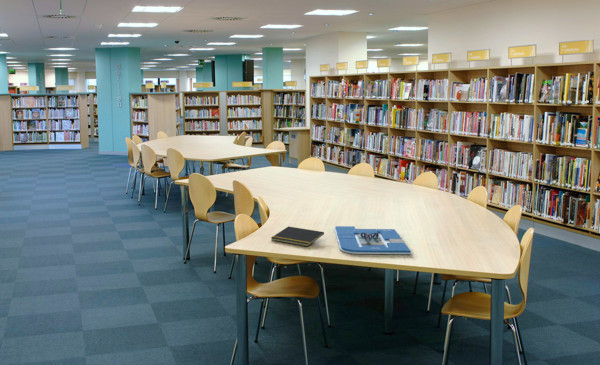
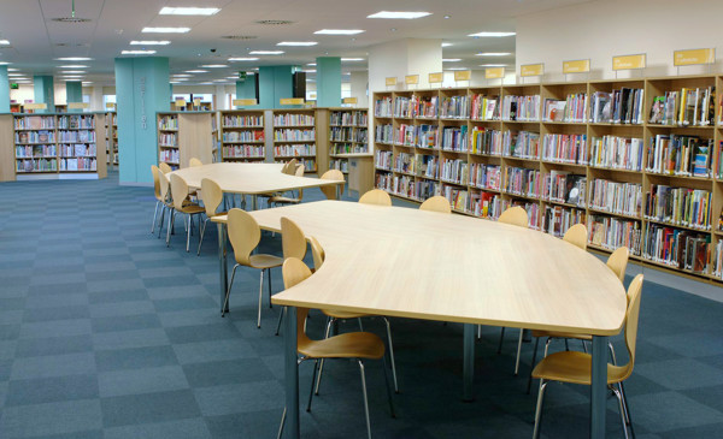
- board game (369, 236)
- notepad (297, 236)
